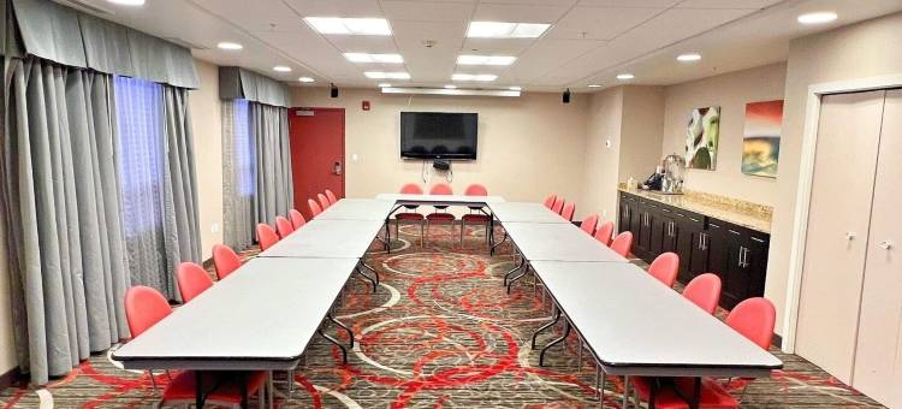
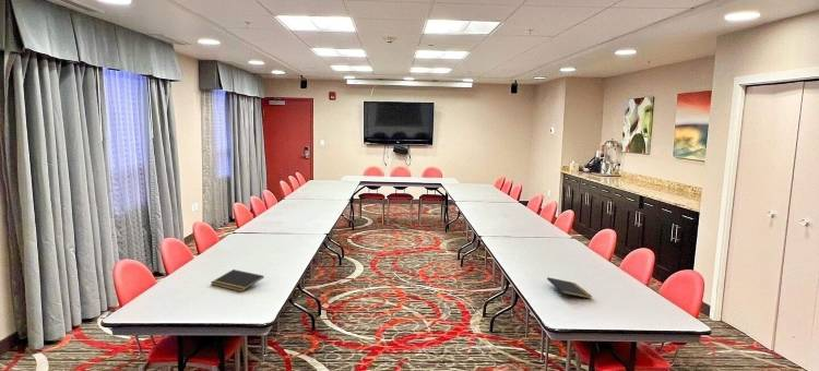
+ notepad (568, 287)
+ notepad (237, 279)
